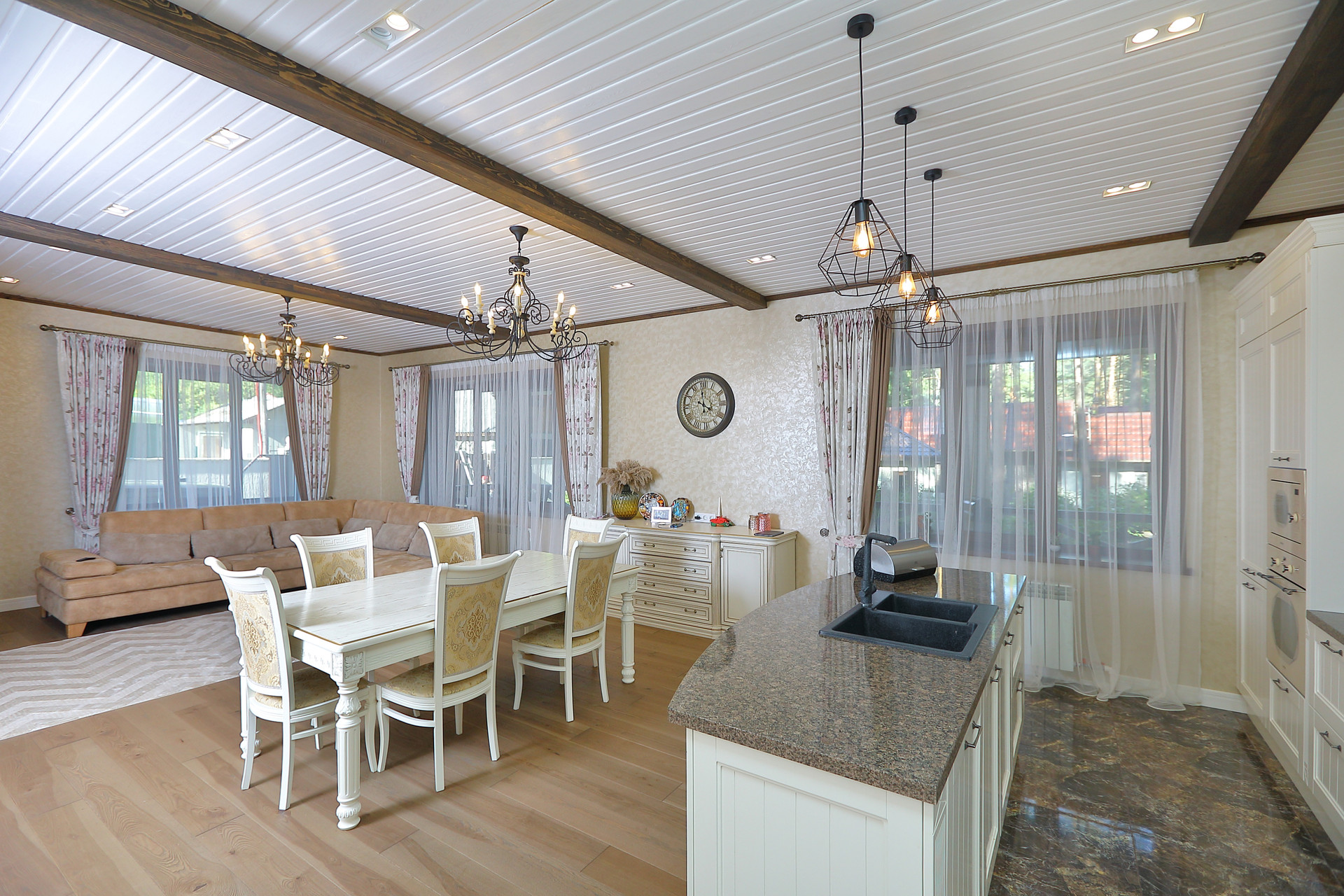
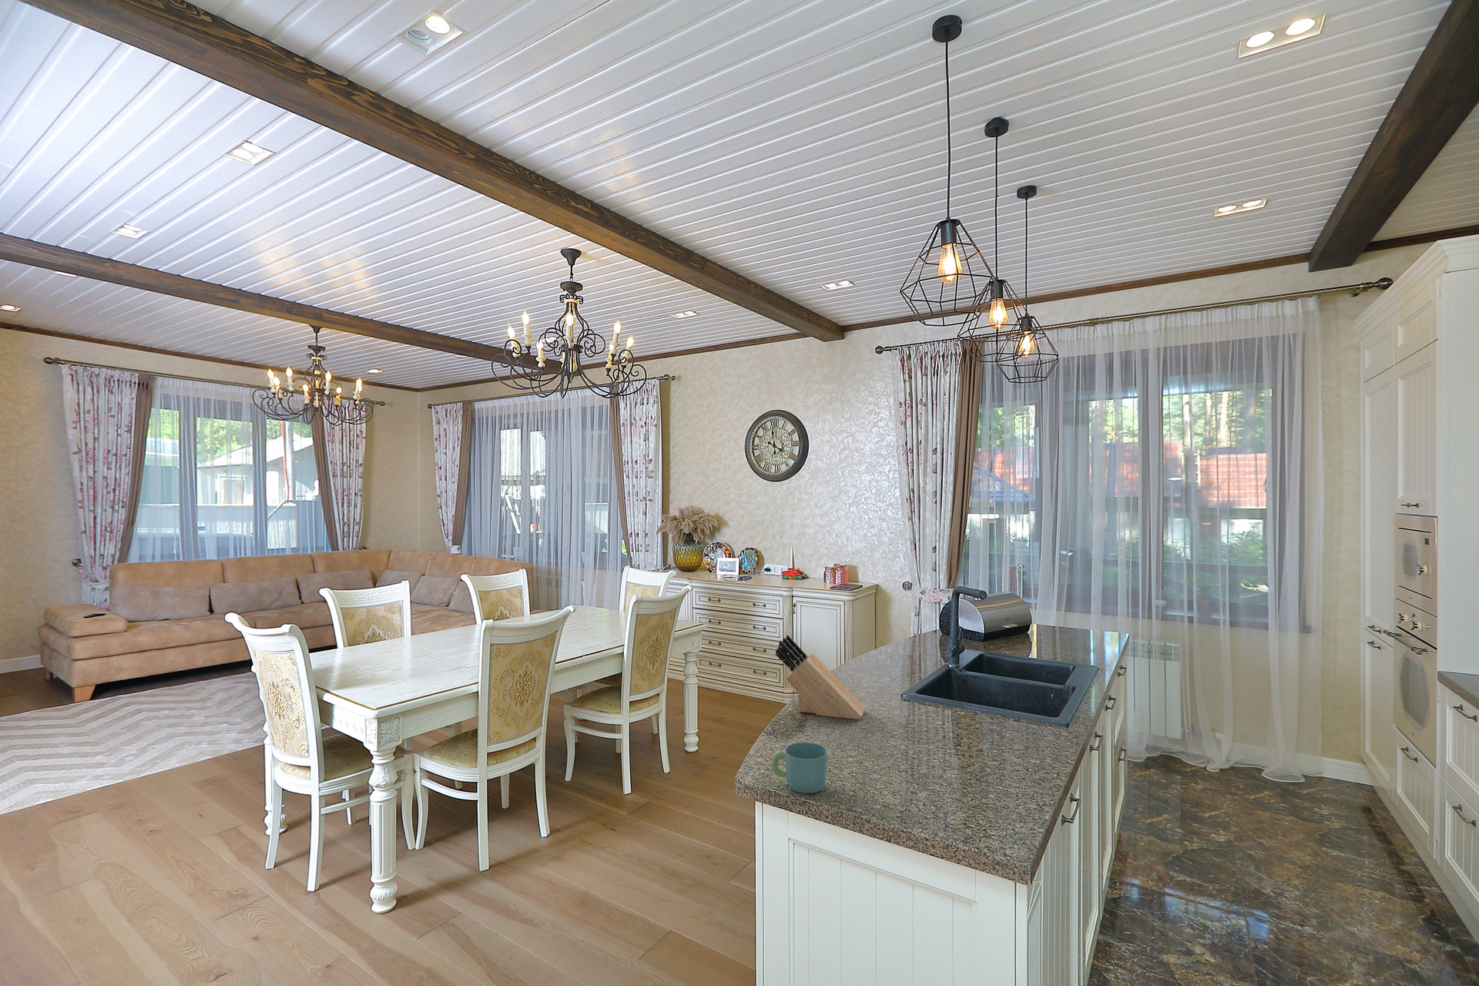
+ knife block (819, 675)
+ mug (800, 767)
